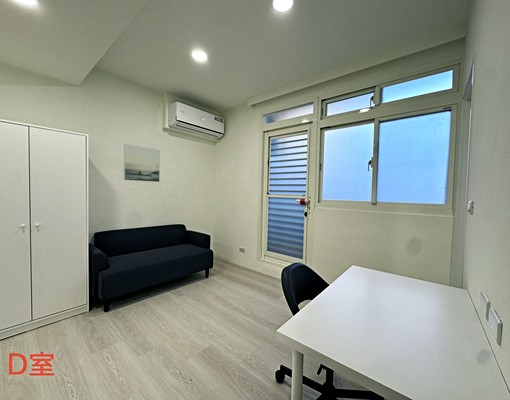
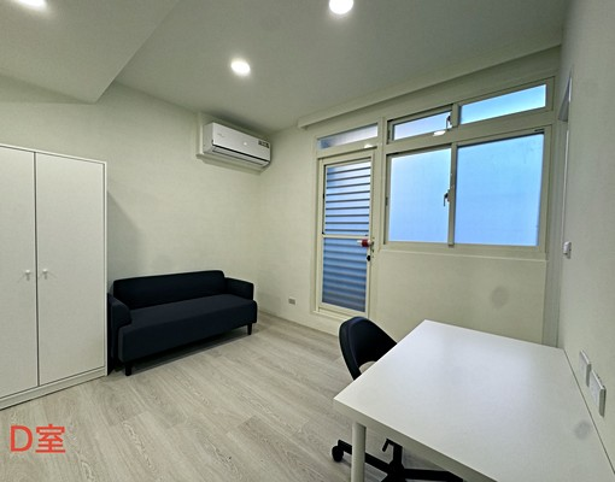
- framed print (142, 164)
